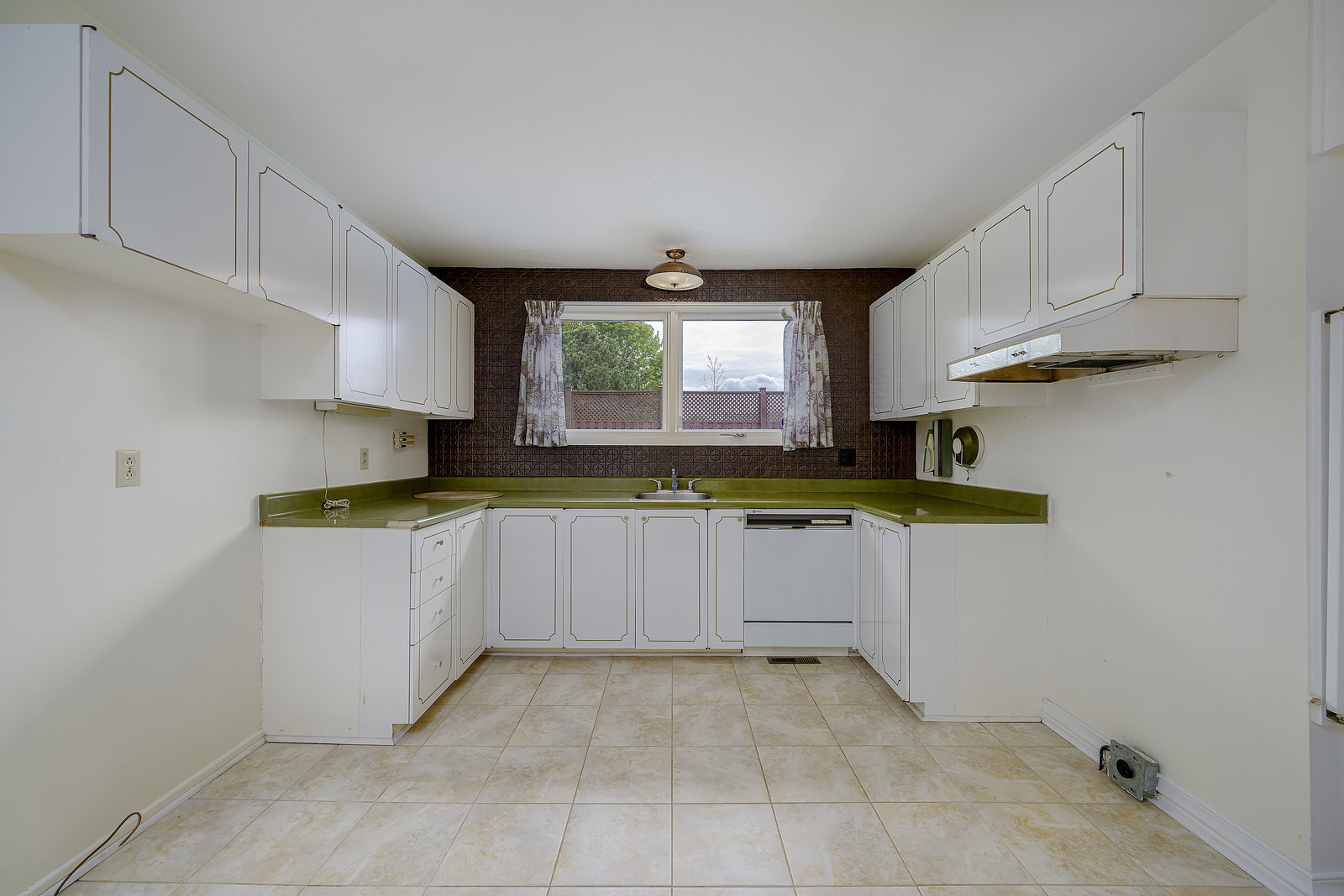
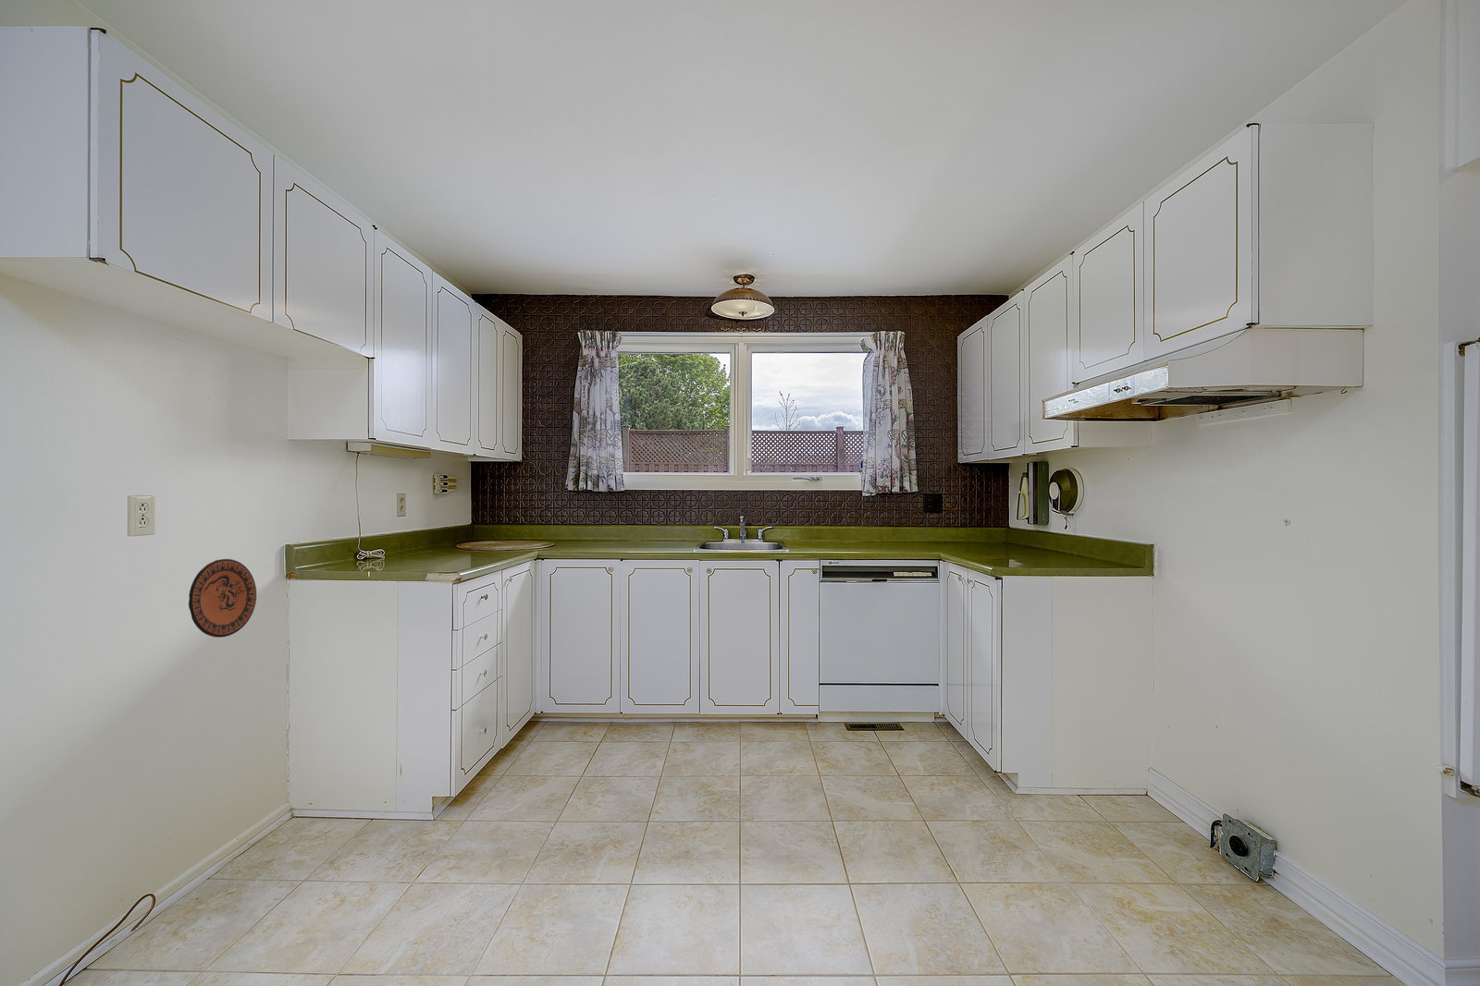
+ decorative plate (222, 596)
